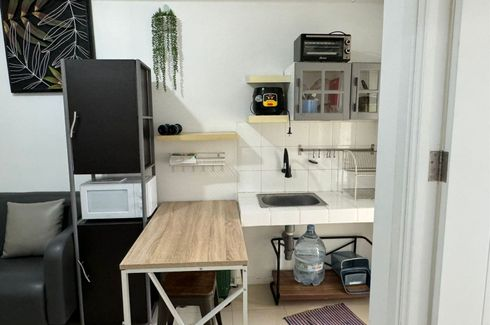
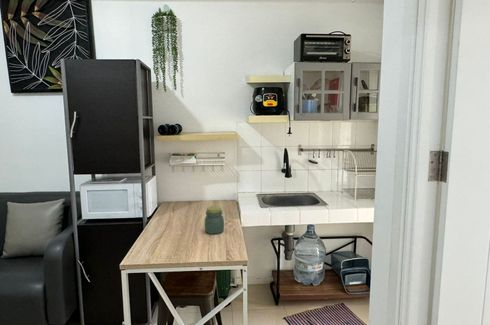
+ jar (214, 219)
